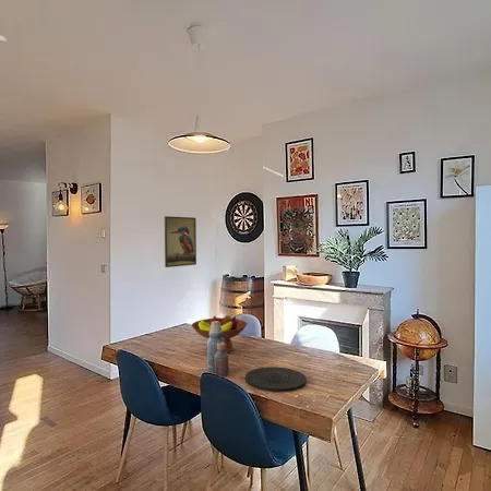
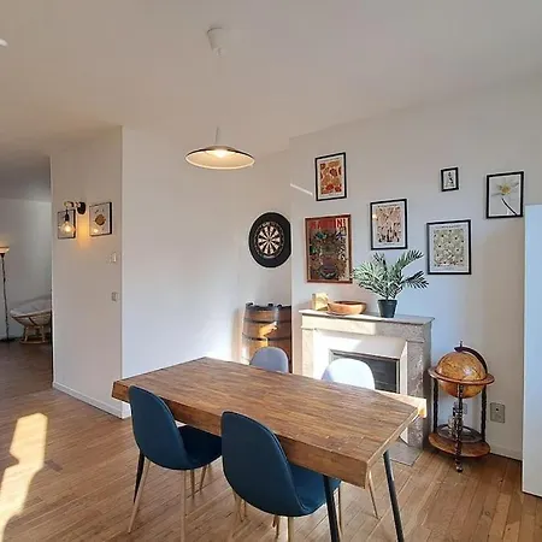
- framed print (180, 241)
- bottle (218, 346)
- fruit bowl (221, 330)
- plate (275, 376)
